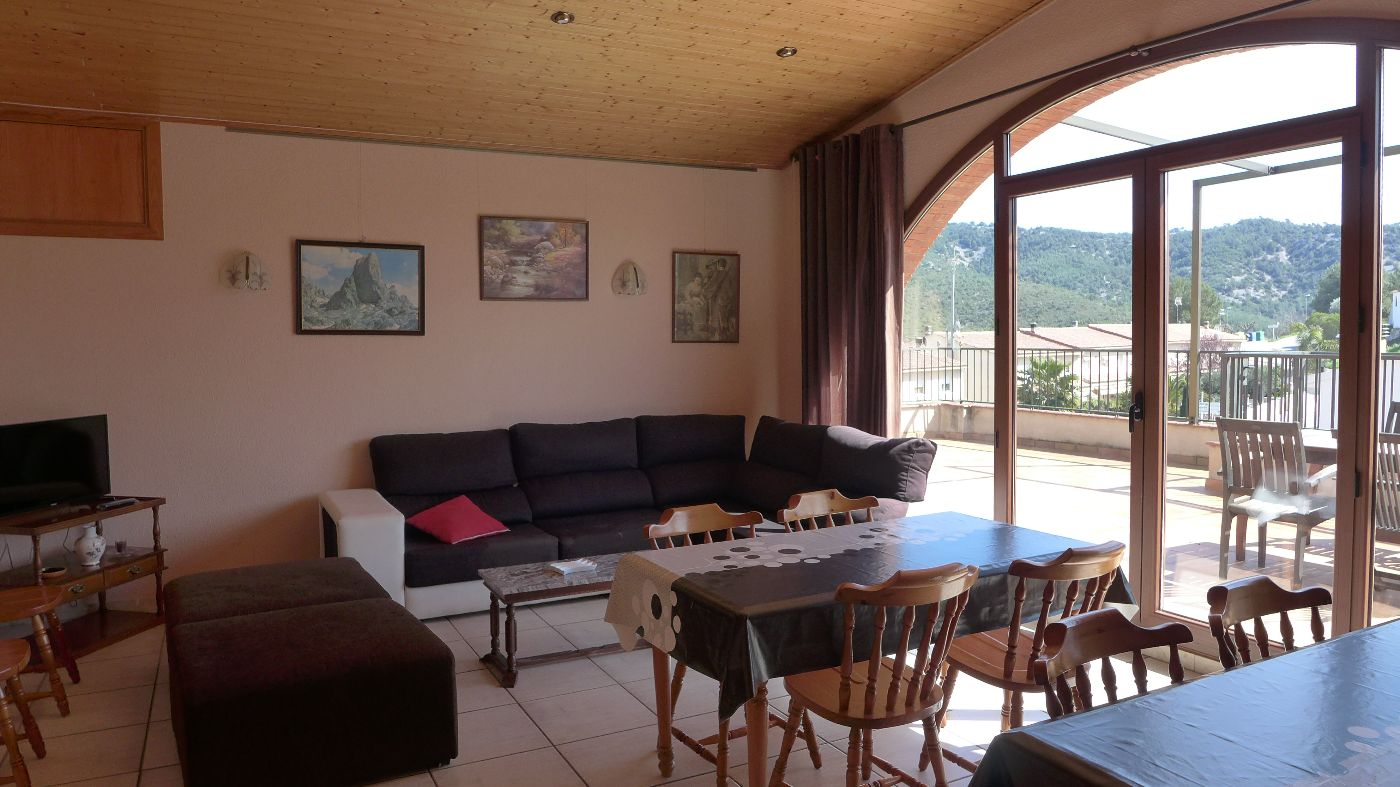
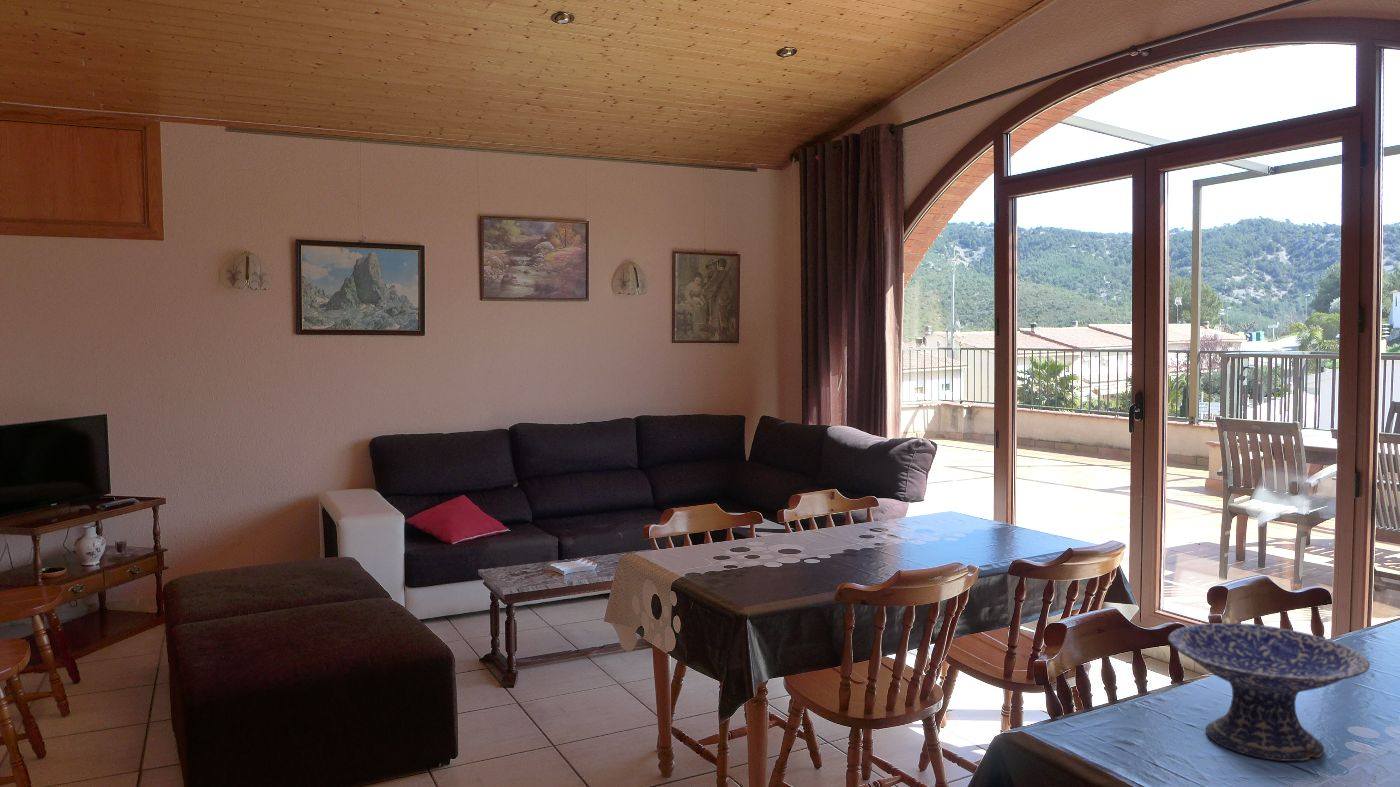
+ decorative bowl (1263, 693)
